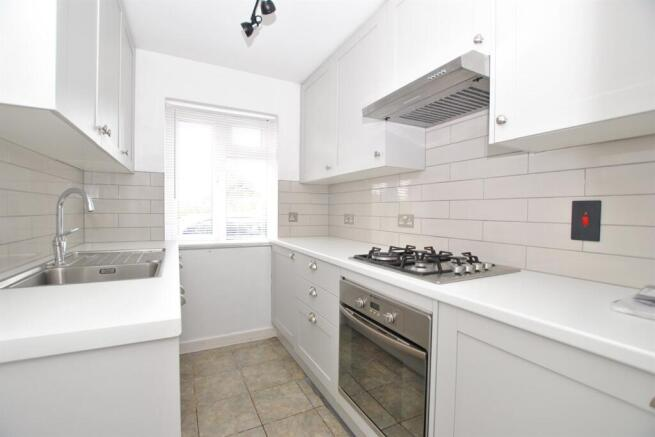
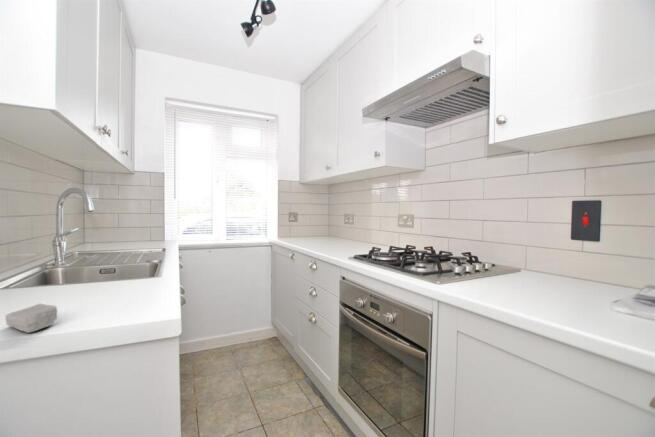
+ soap bar (32, 315)
